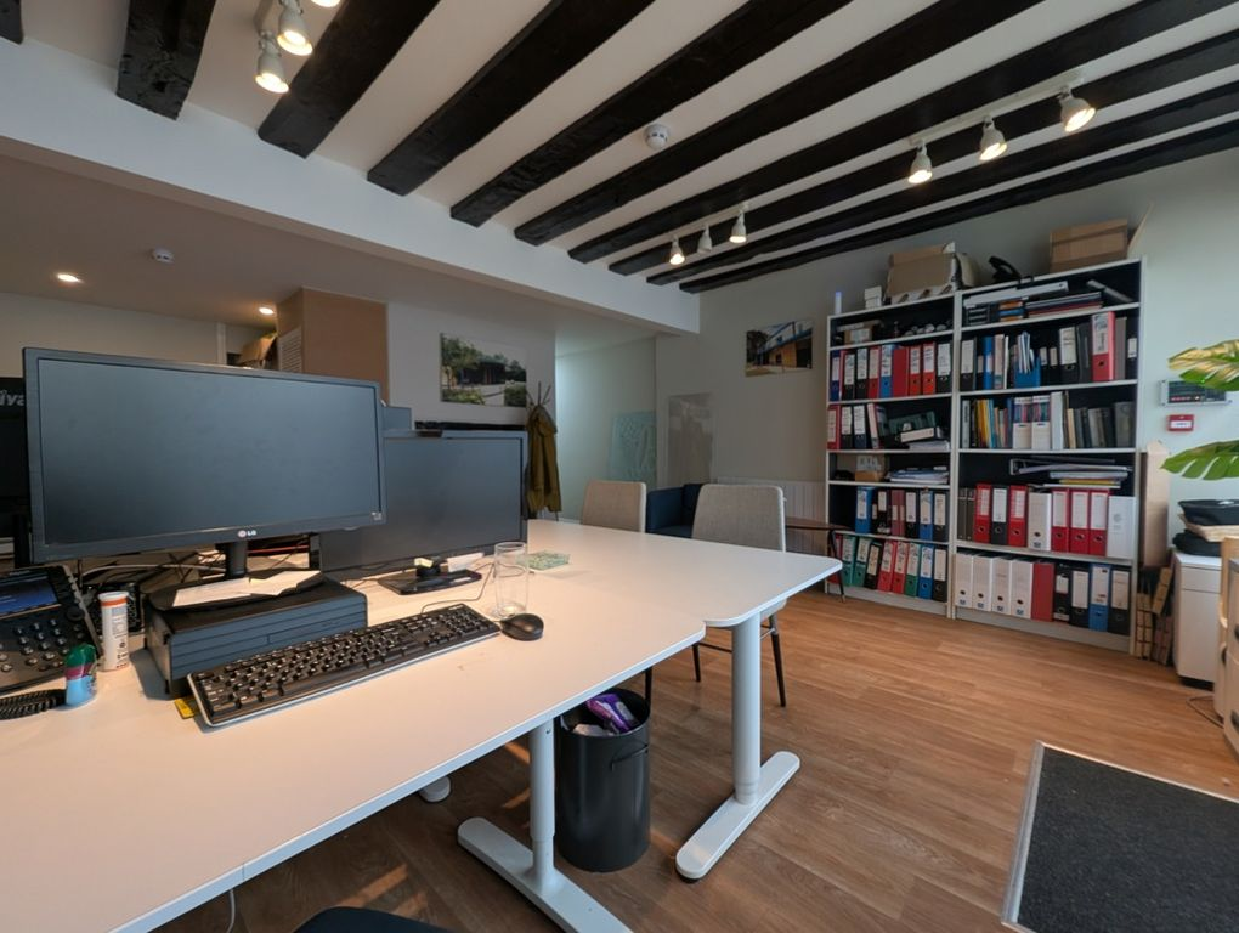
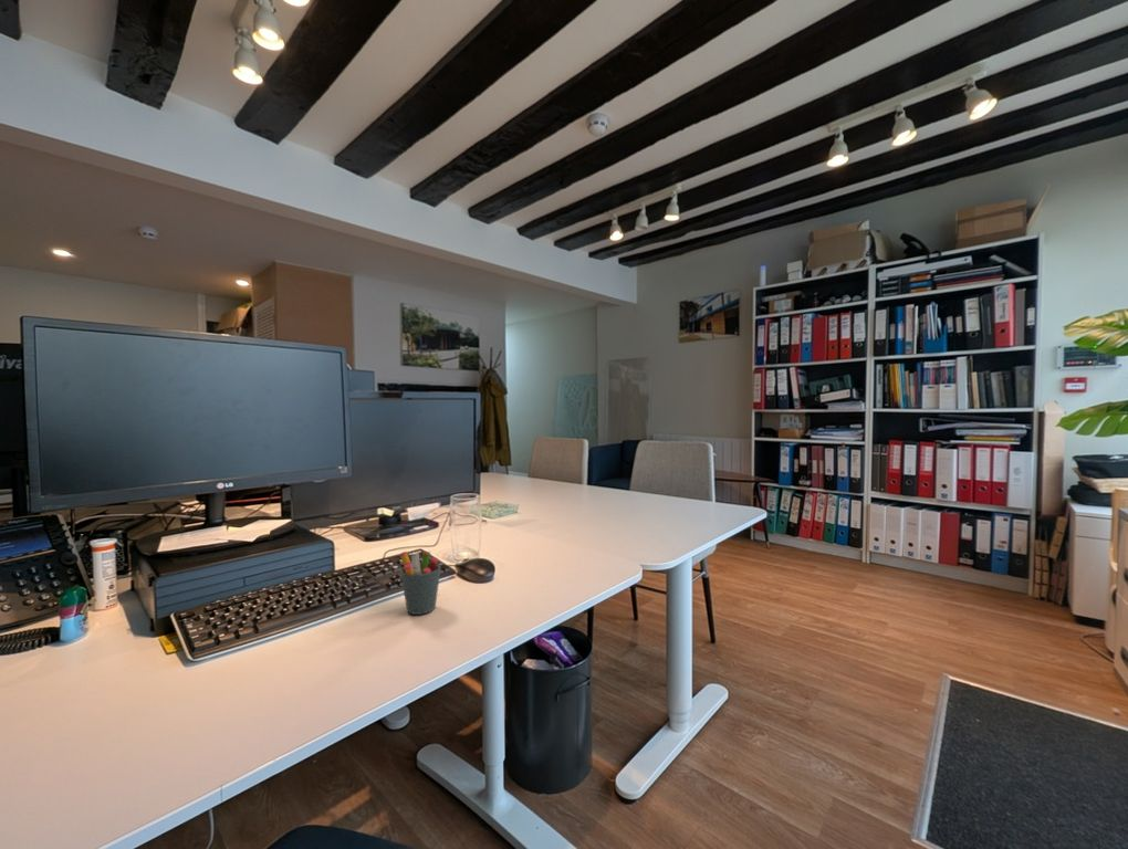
+ pen holder (420, 577)
